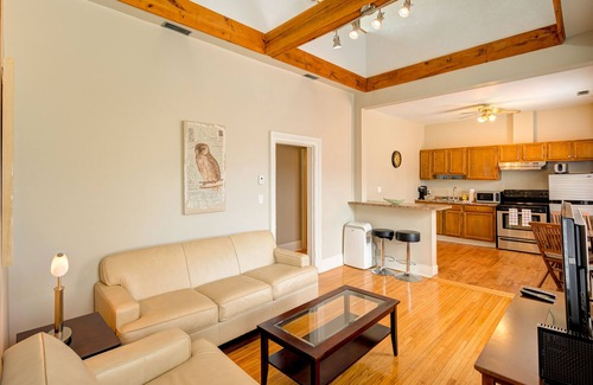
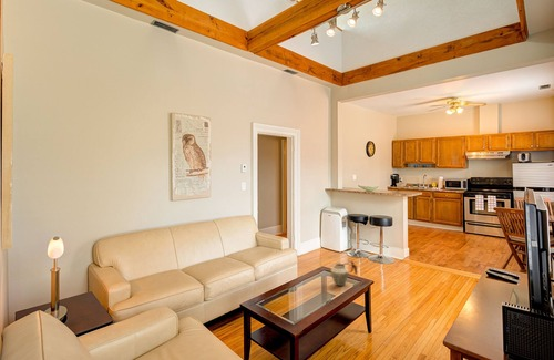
+ vase (343, 271)
